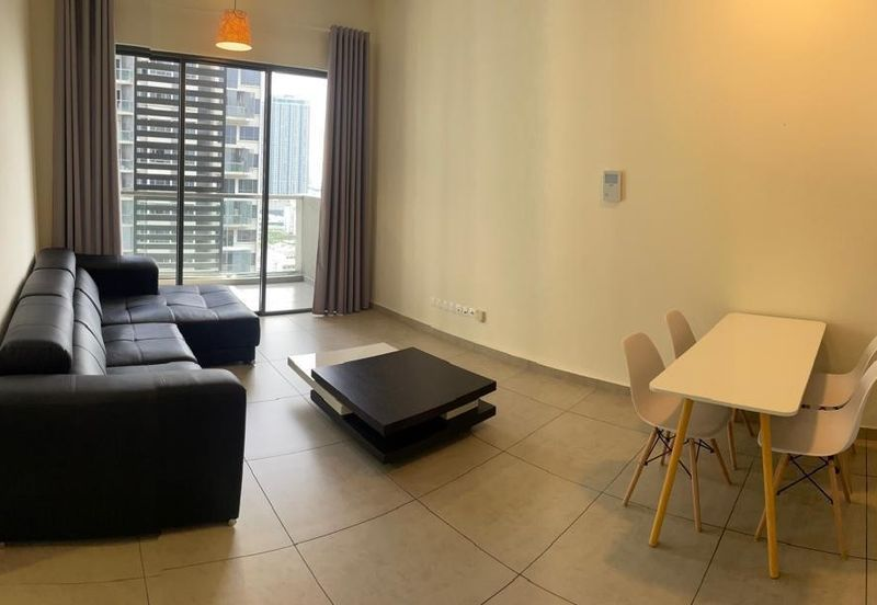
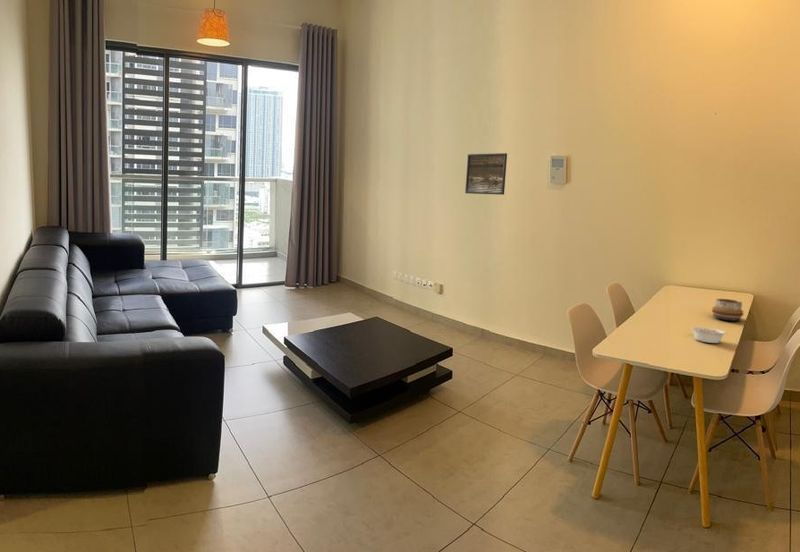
+ legume (709, 334)
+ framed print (485, 174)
+ decorative bowl (727, 309)
